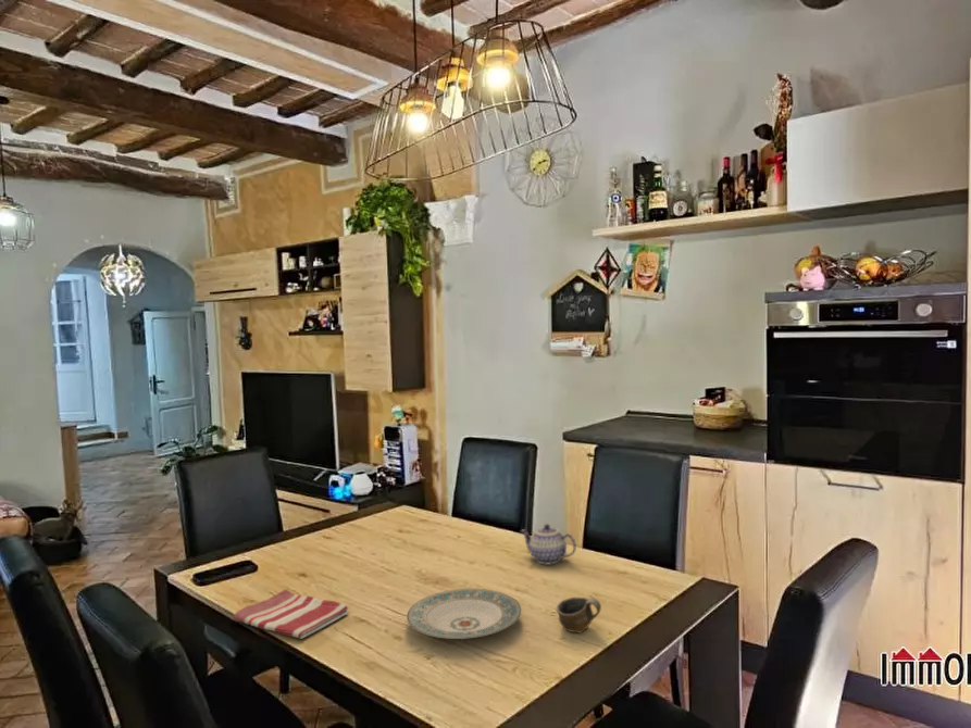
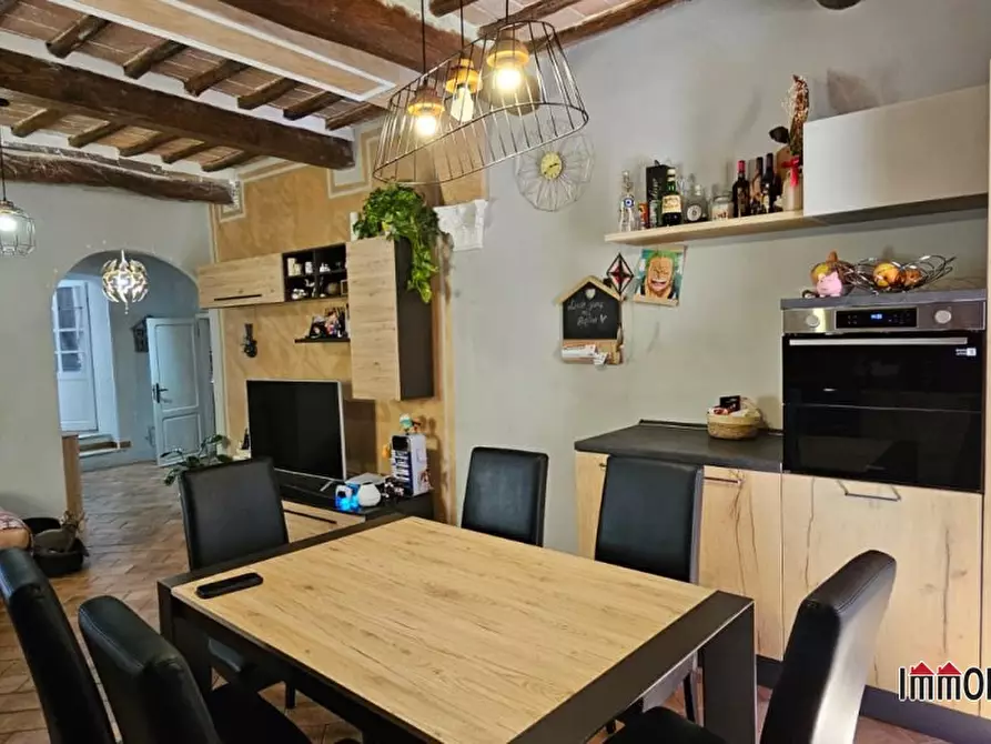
- cup (575, 613)
- dish towel (291, 612)
- plate (464, 617)
- teapot (547, 542)
